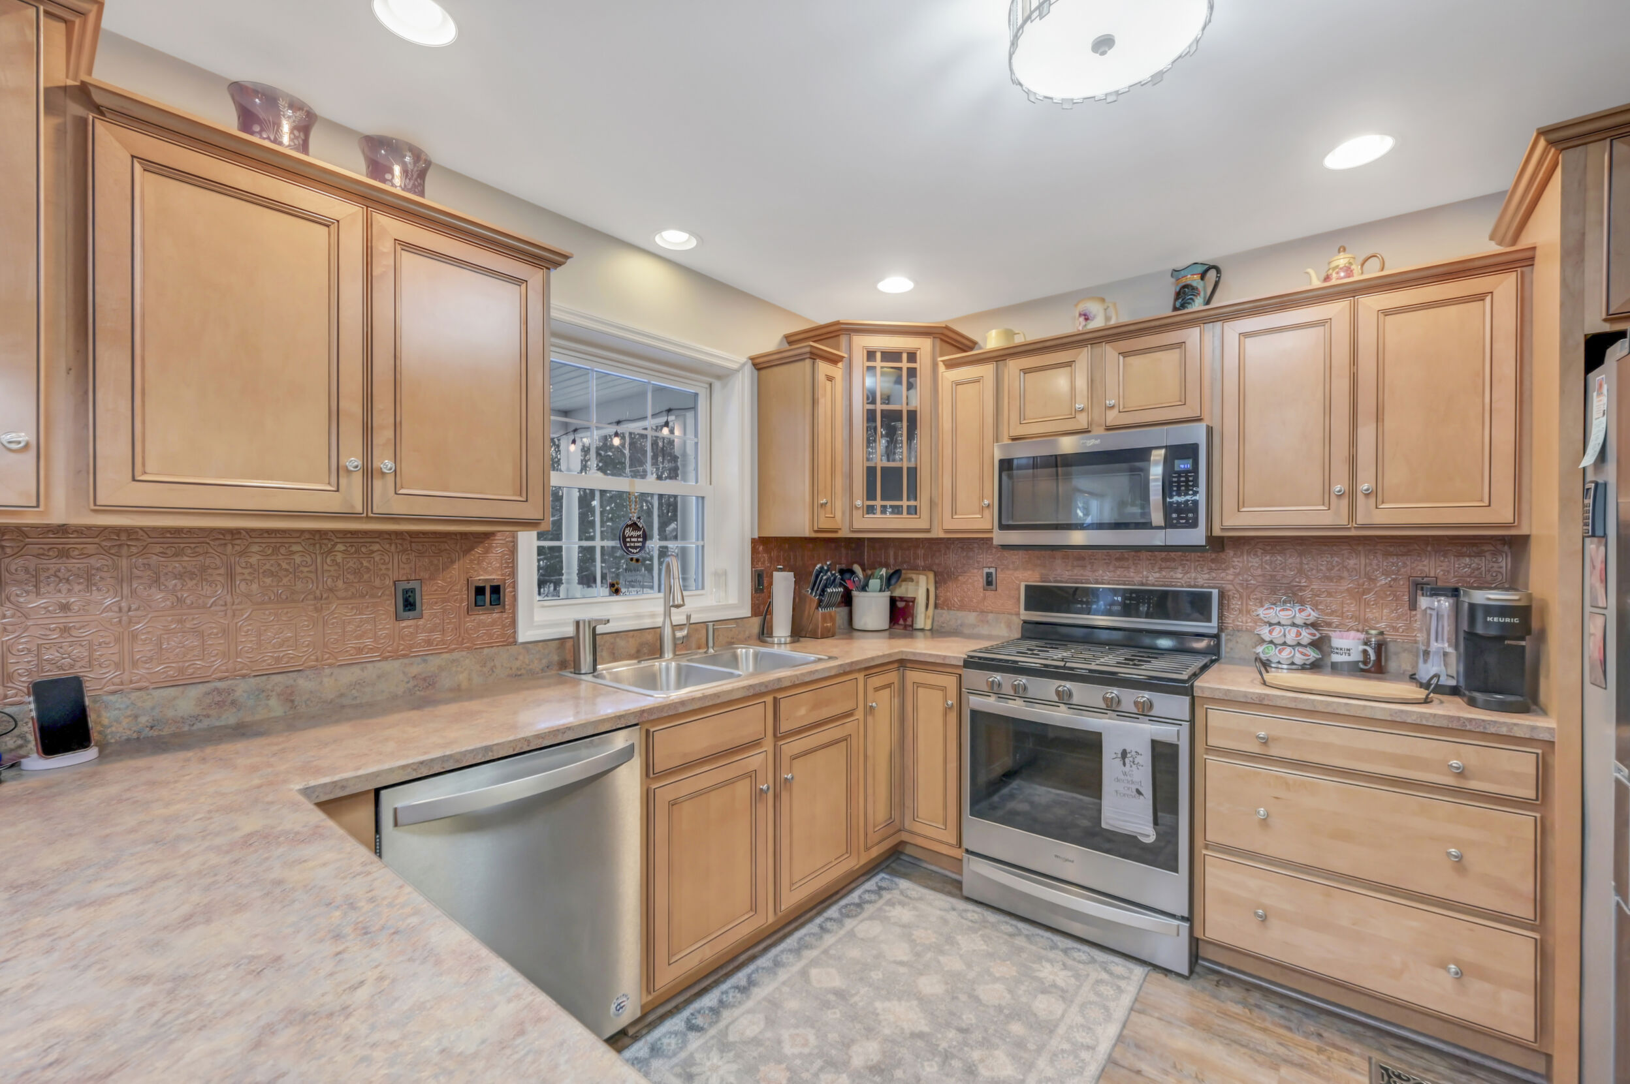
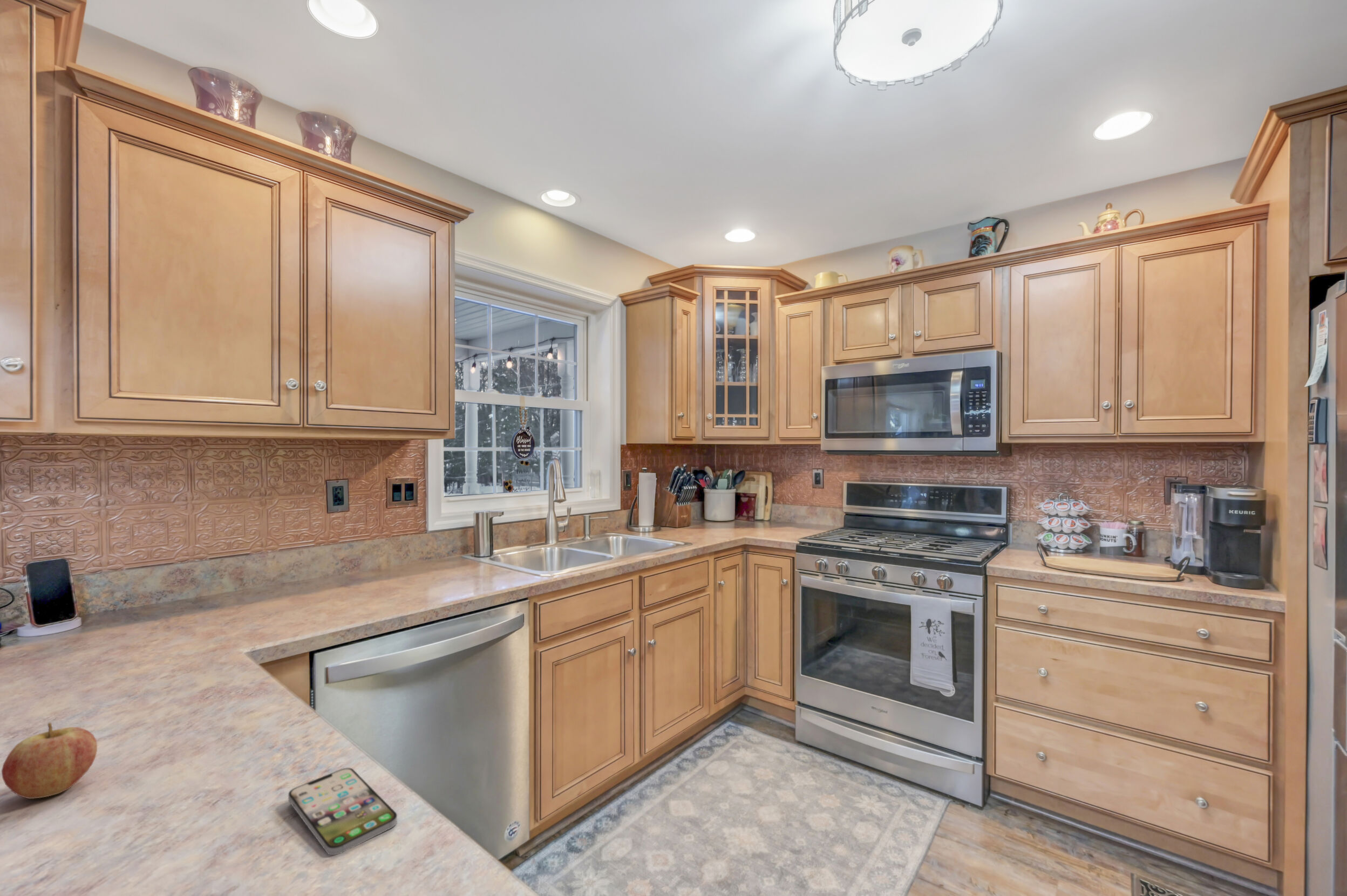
+ fruit (51, 760)
+ smartphone (341, 807)
